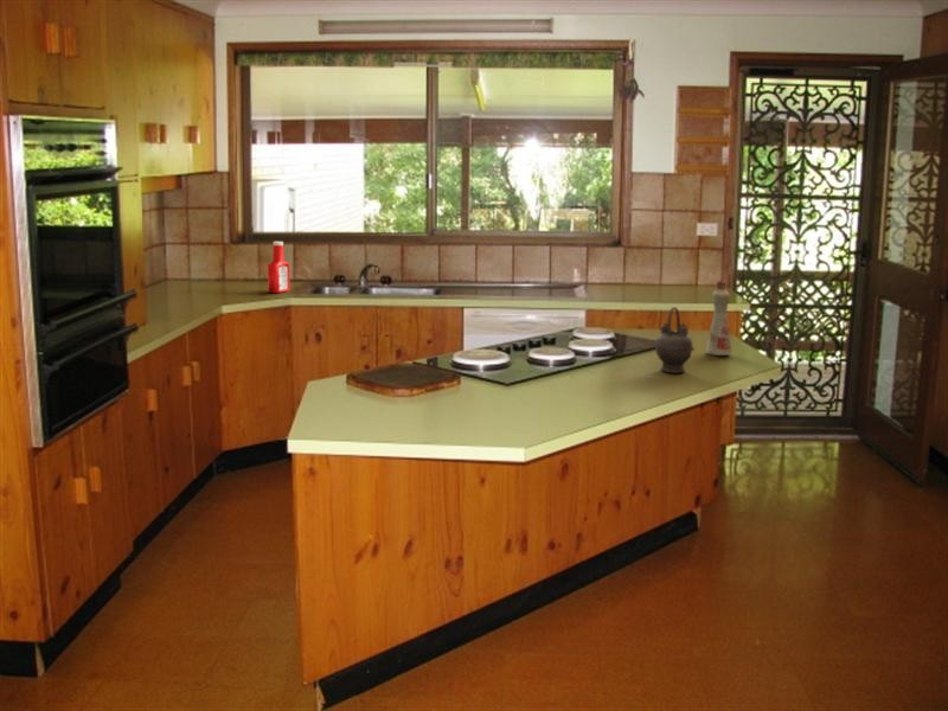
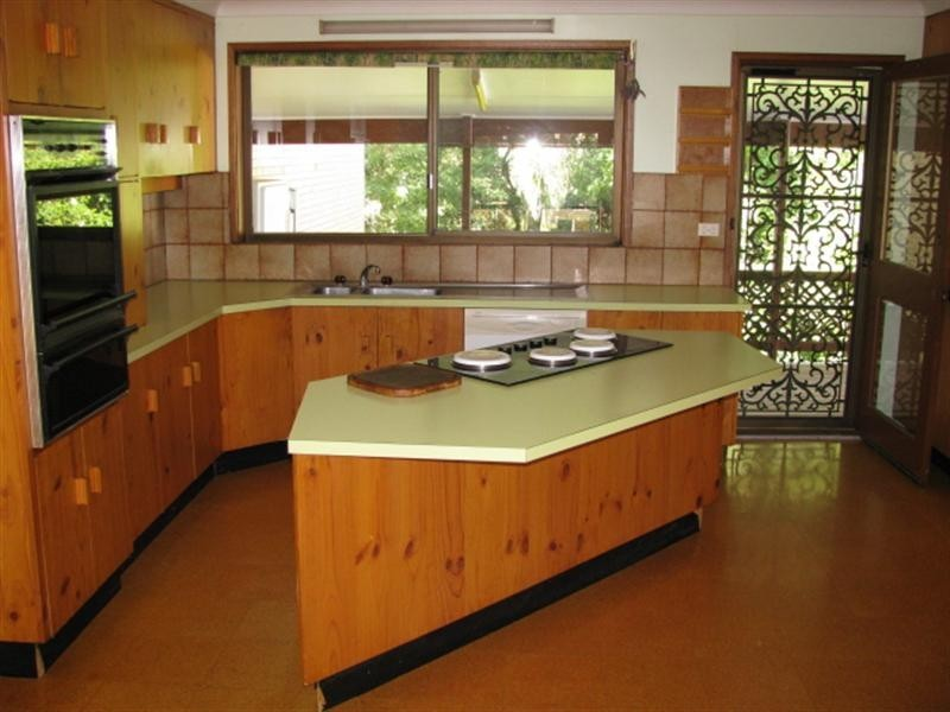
- teapot (675, 339)
- bottle (720, 316)
- soap bottle (278, 267)
